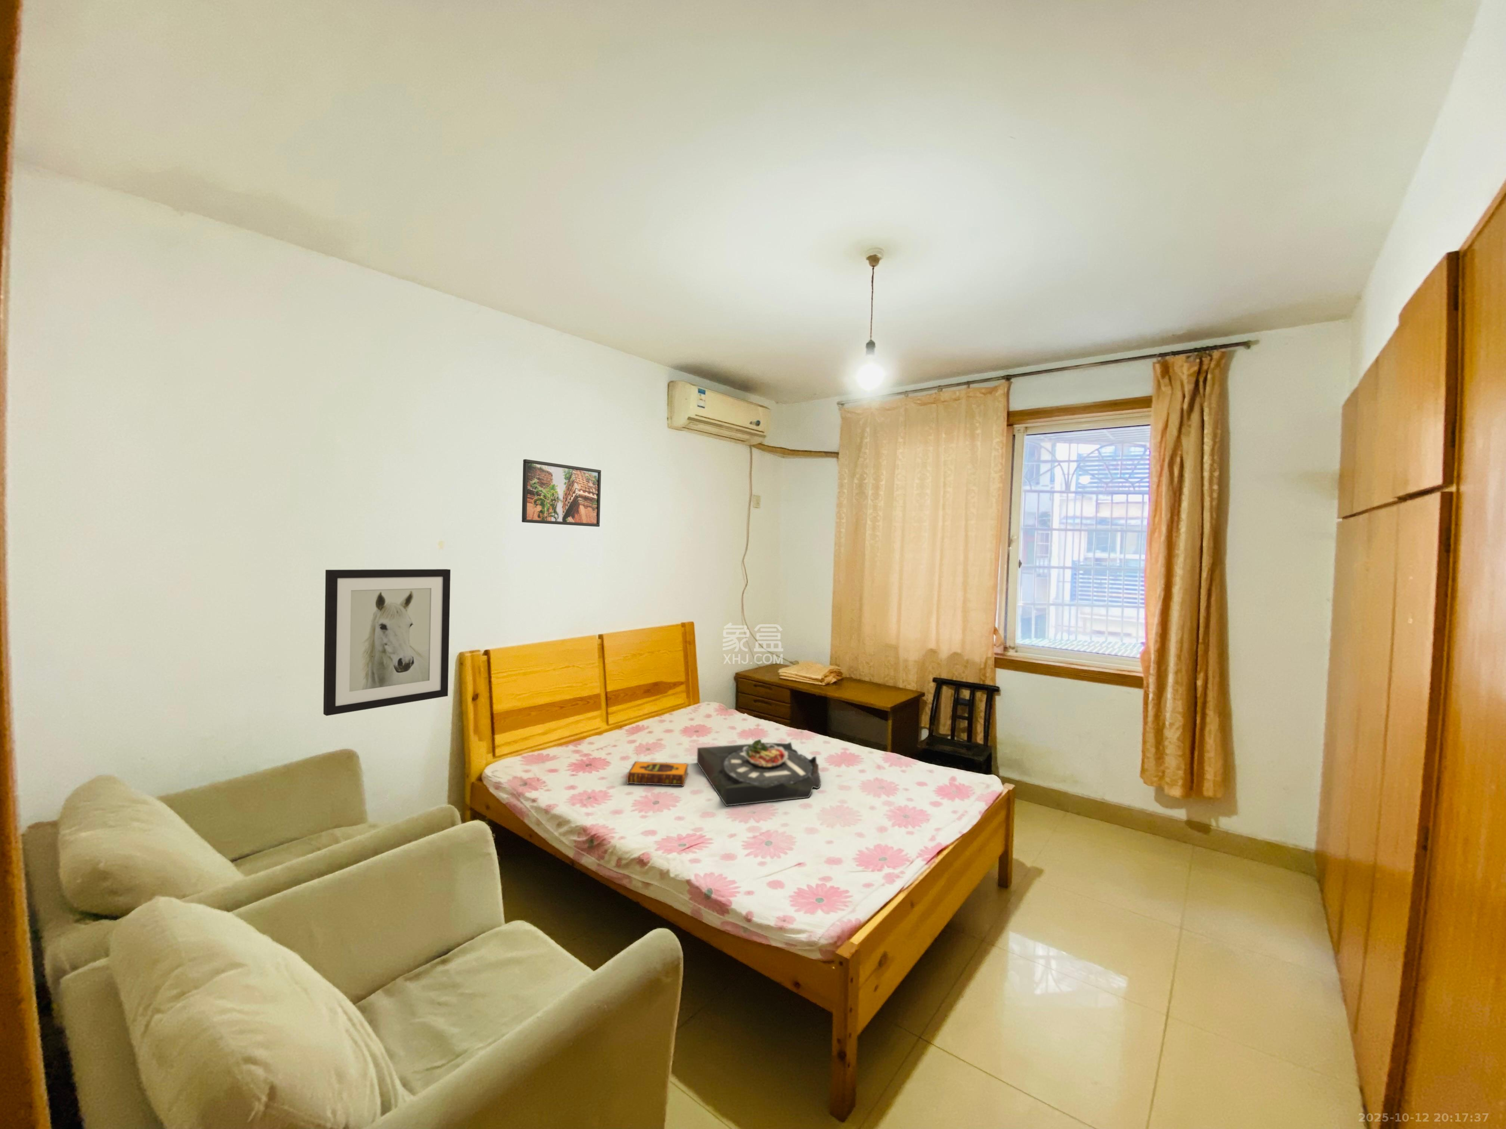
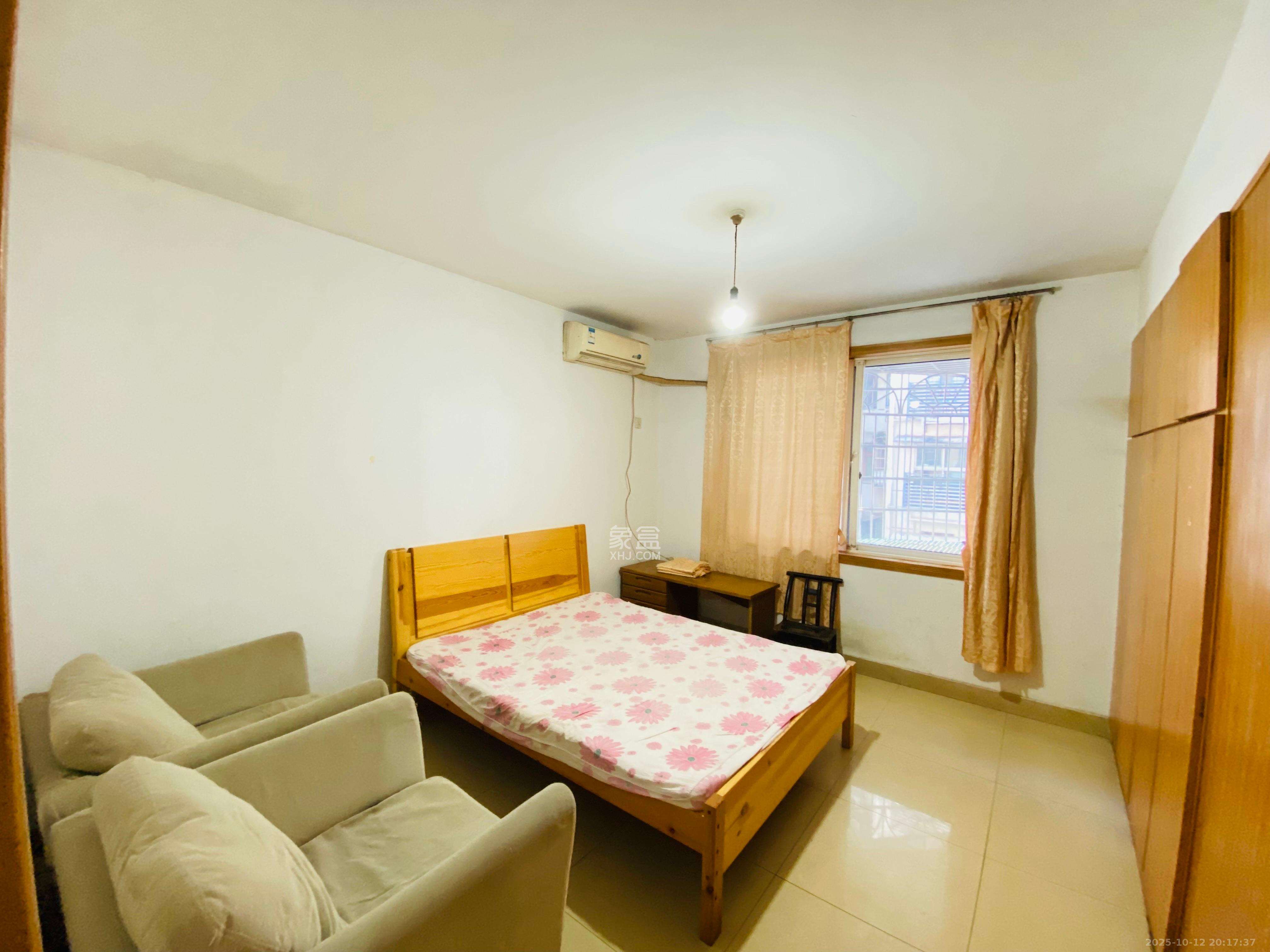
- hardback book (658, 774)
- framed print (563, 495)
- serving tray (761, 759)
- wall art (390, 637)
